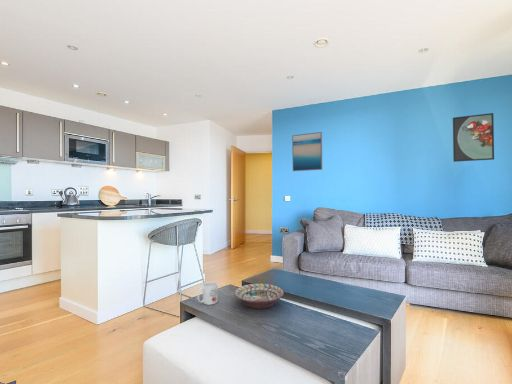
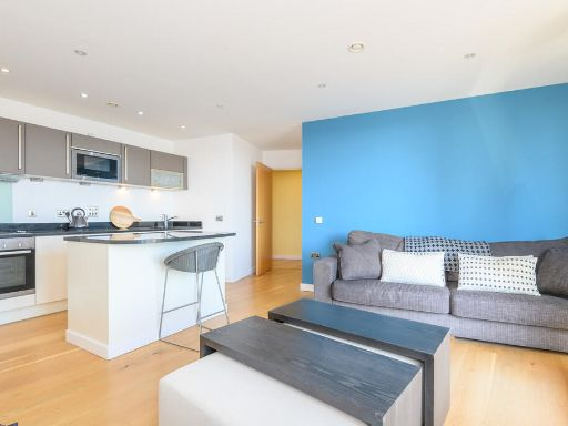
- decorative bowl (259, 297)
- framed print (472, 138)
- wall art (307, 152)
- mug (207, 293)
